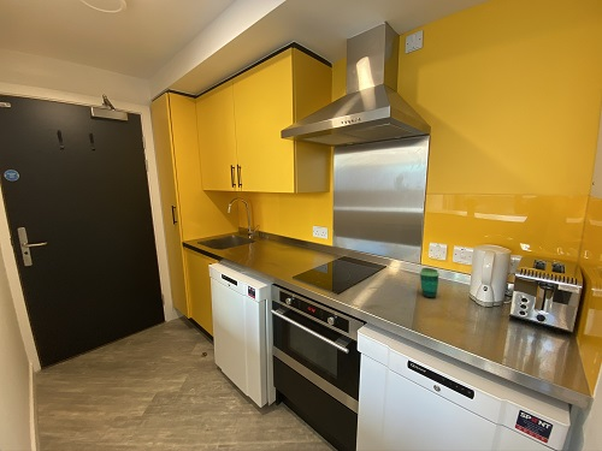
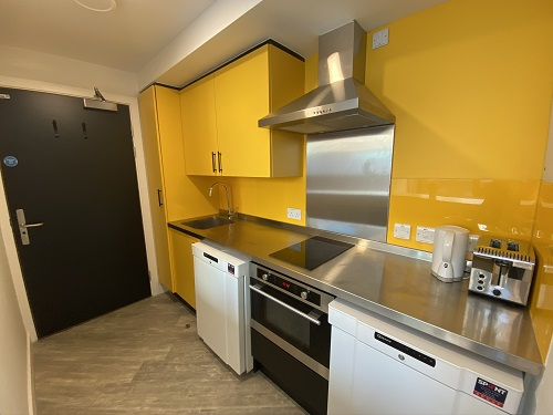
- cup (429, 281)
